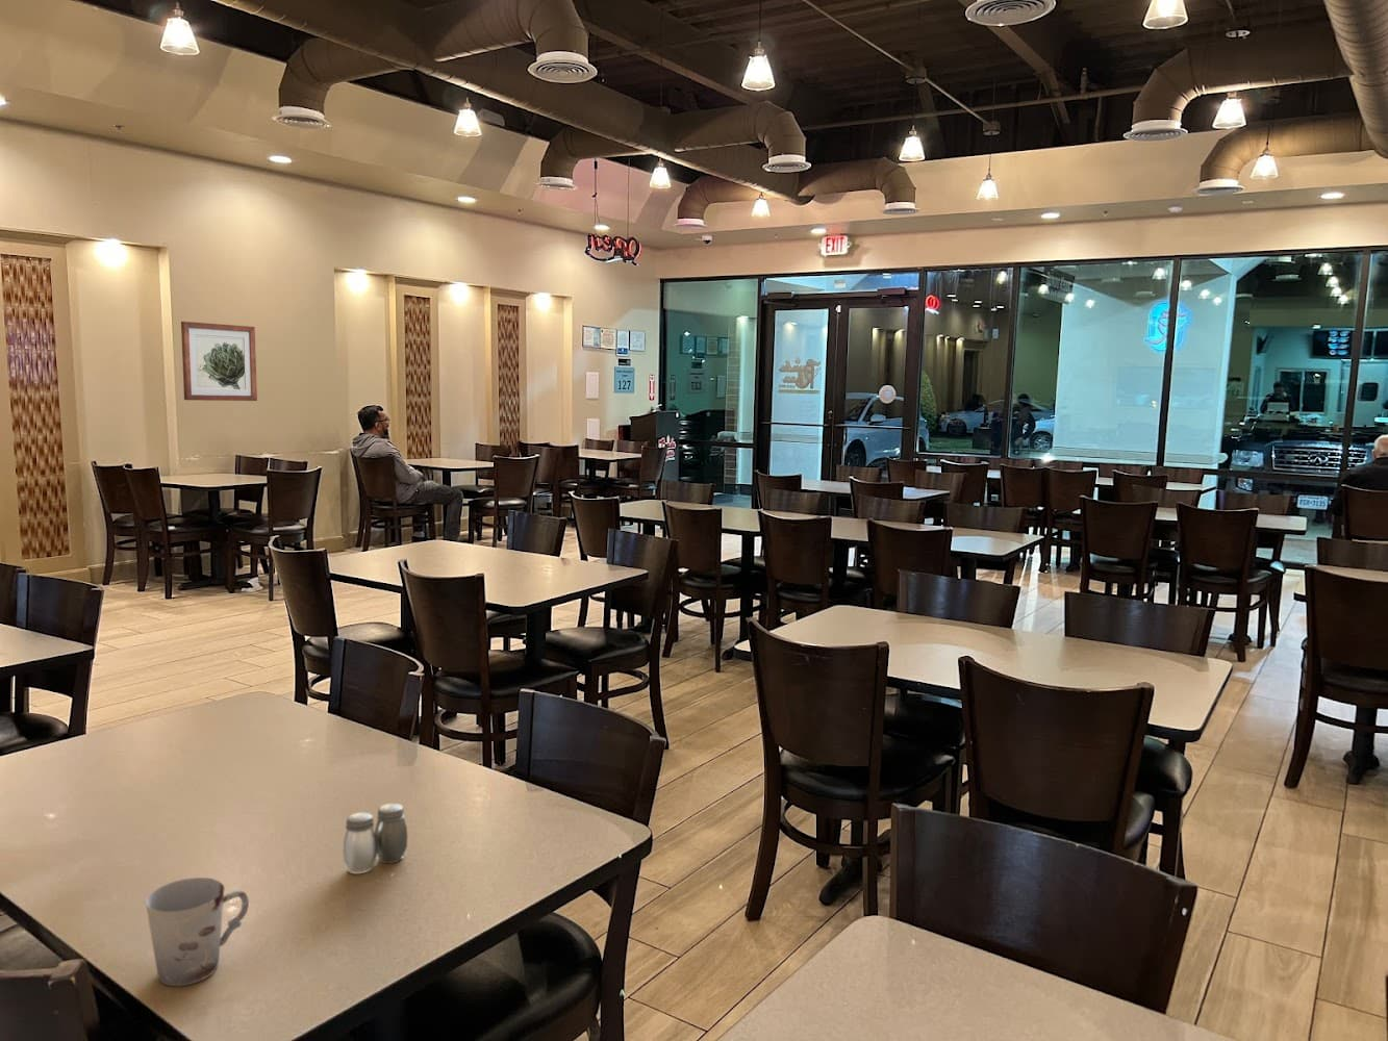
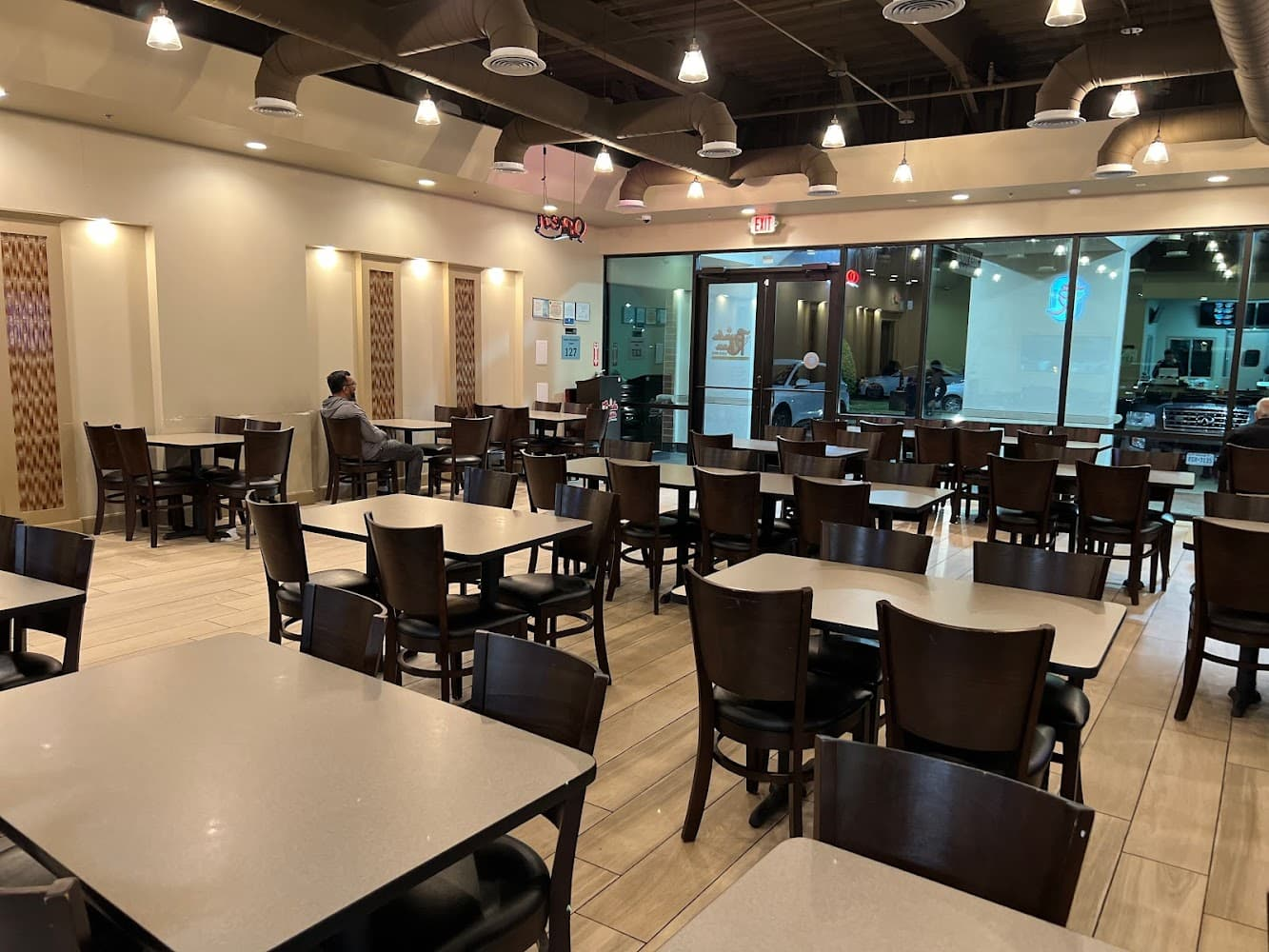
- cup (200, 927)
- wall art (220, 362)
- salt and pepper shaker (376, 837)
